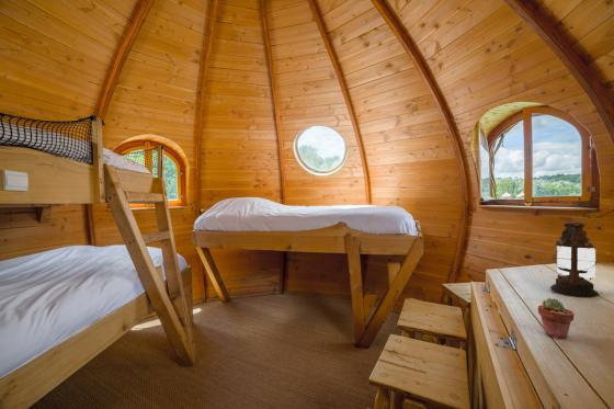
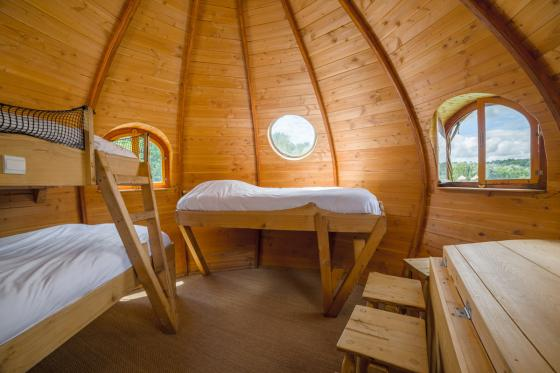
- lantern (575, 253)
- potted succulent (555, 316)
